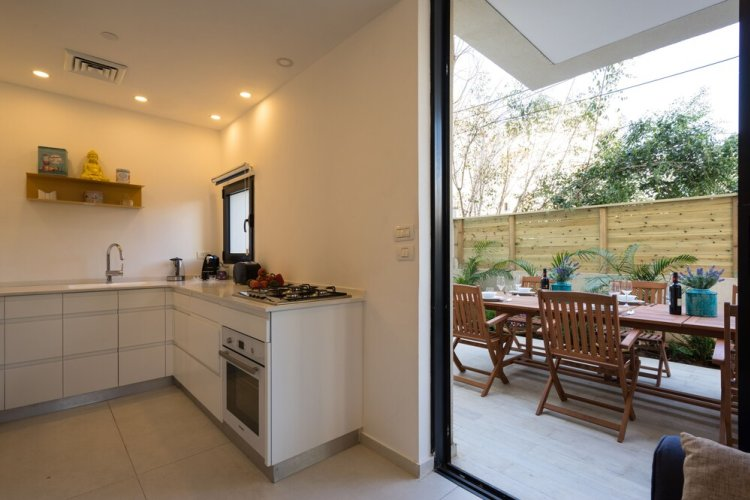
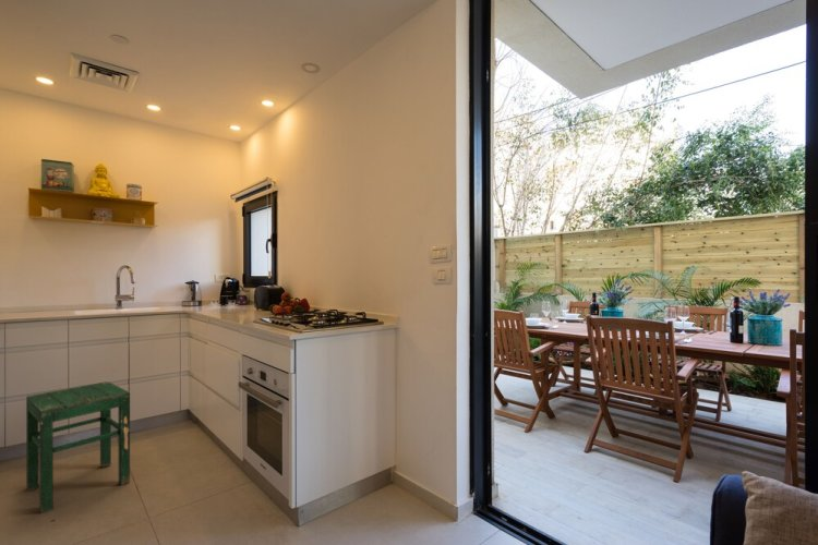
+ stool (79, 440)
